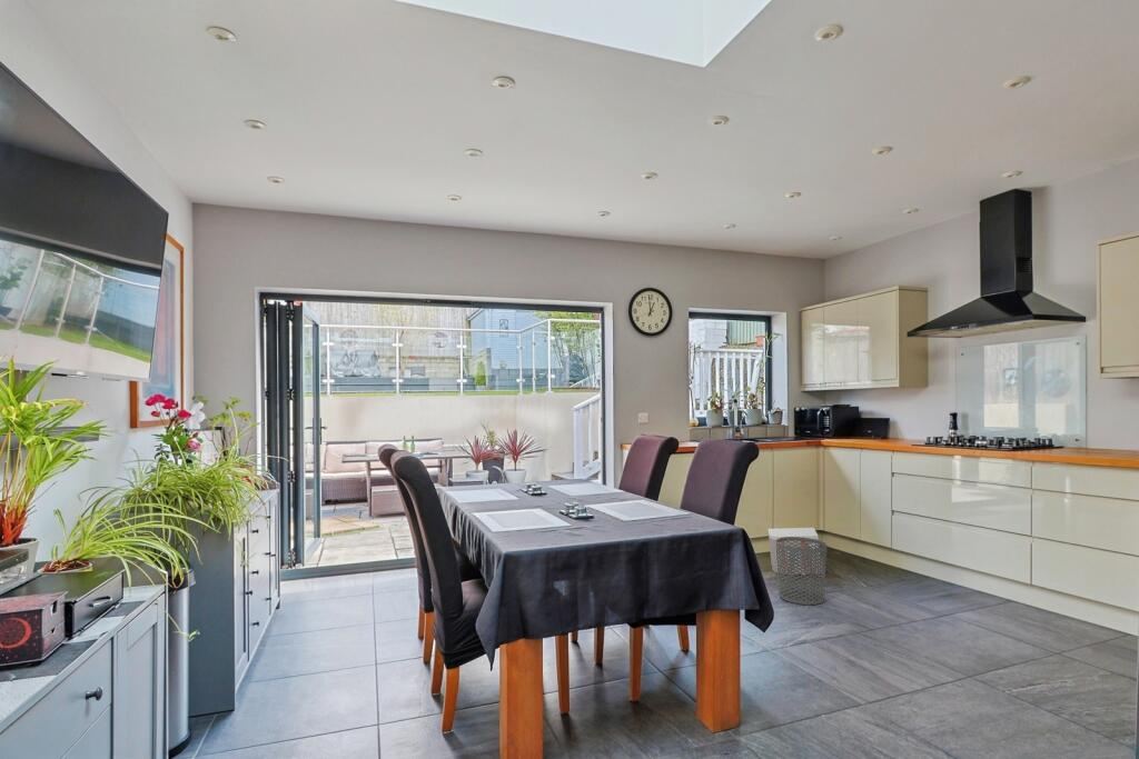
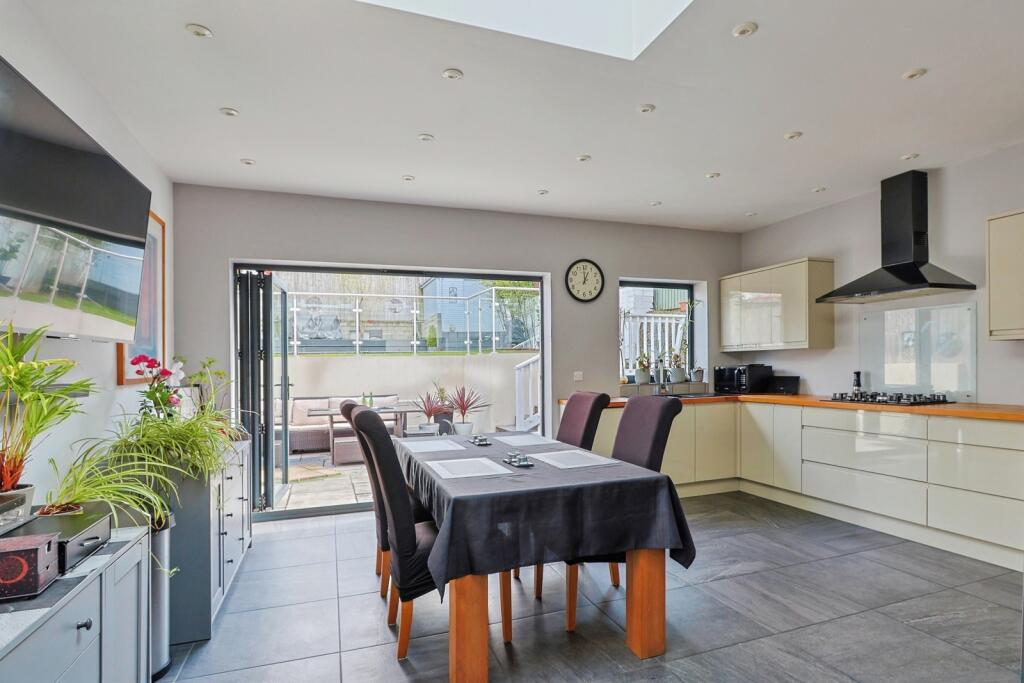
- waste bin (801, 570)
- architectural model (793, 552)
